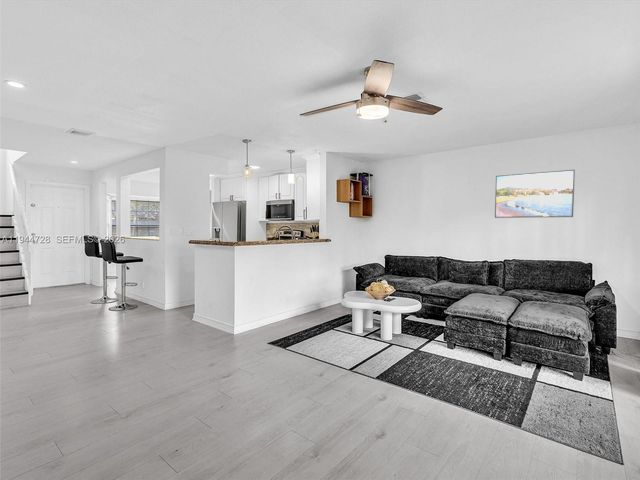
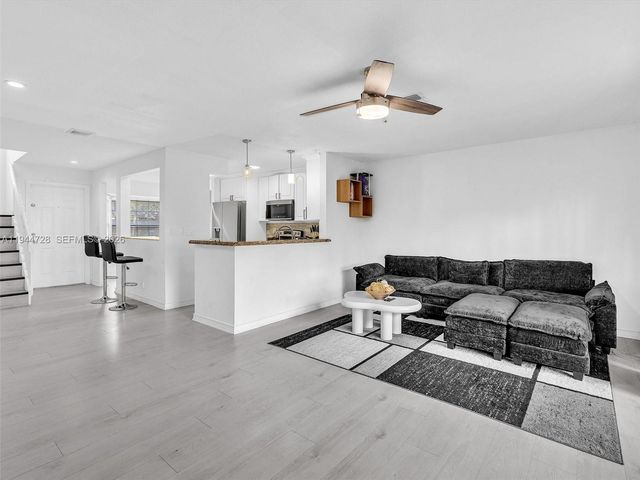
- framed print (532, 195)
